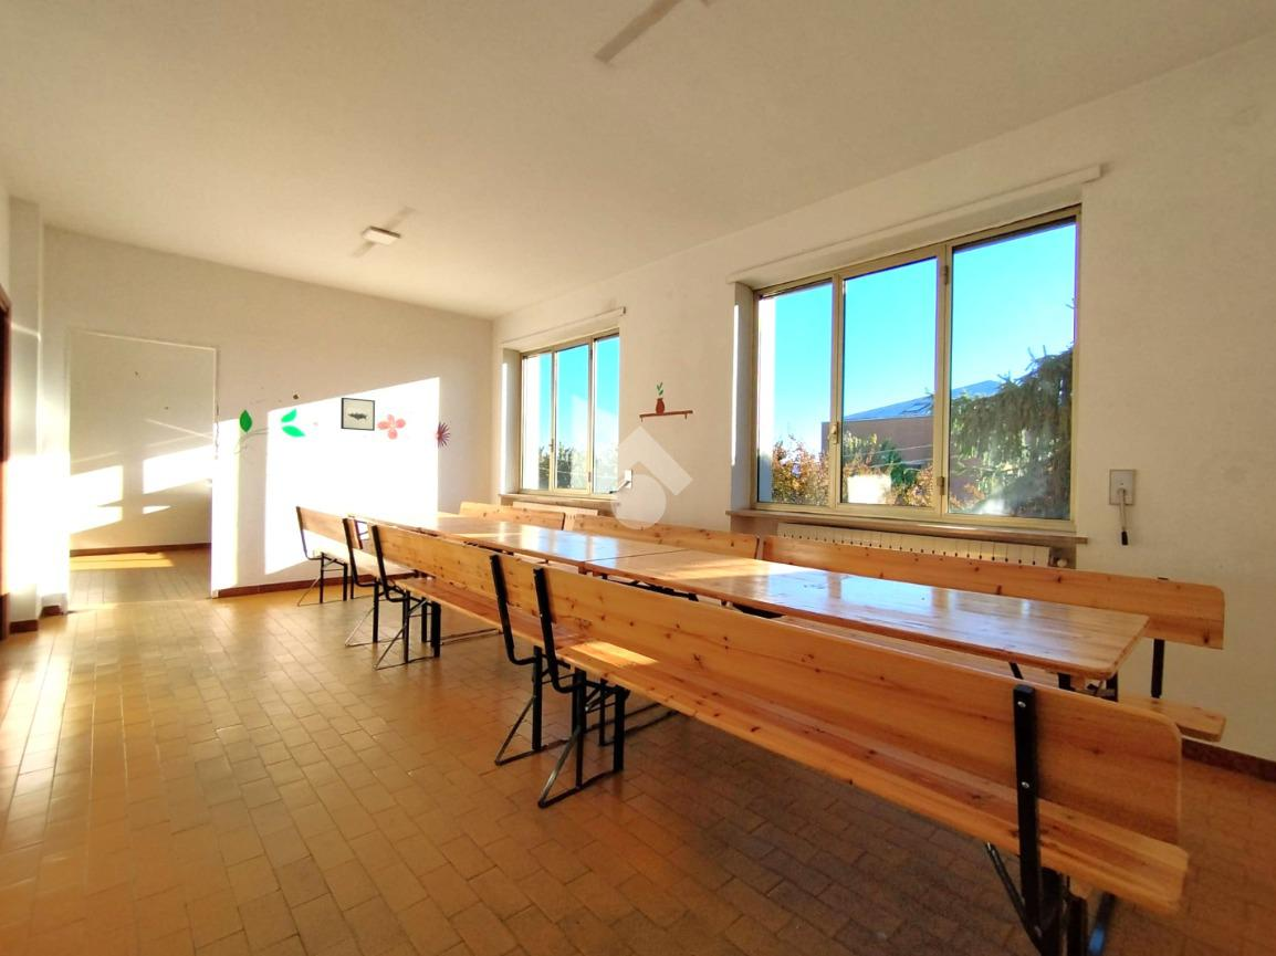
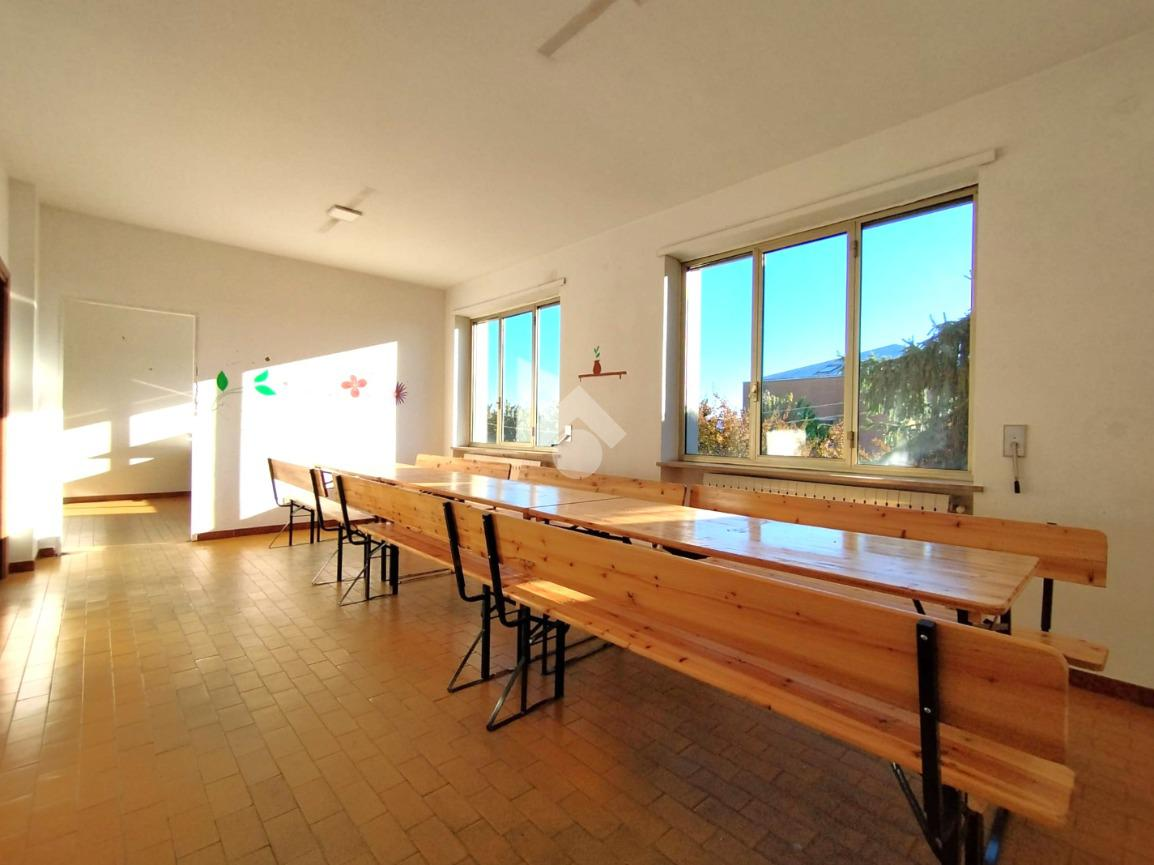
- wall art (357, 414)
